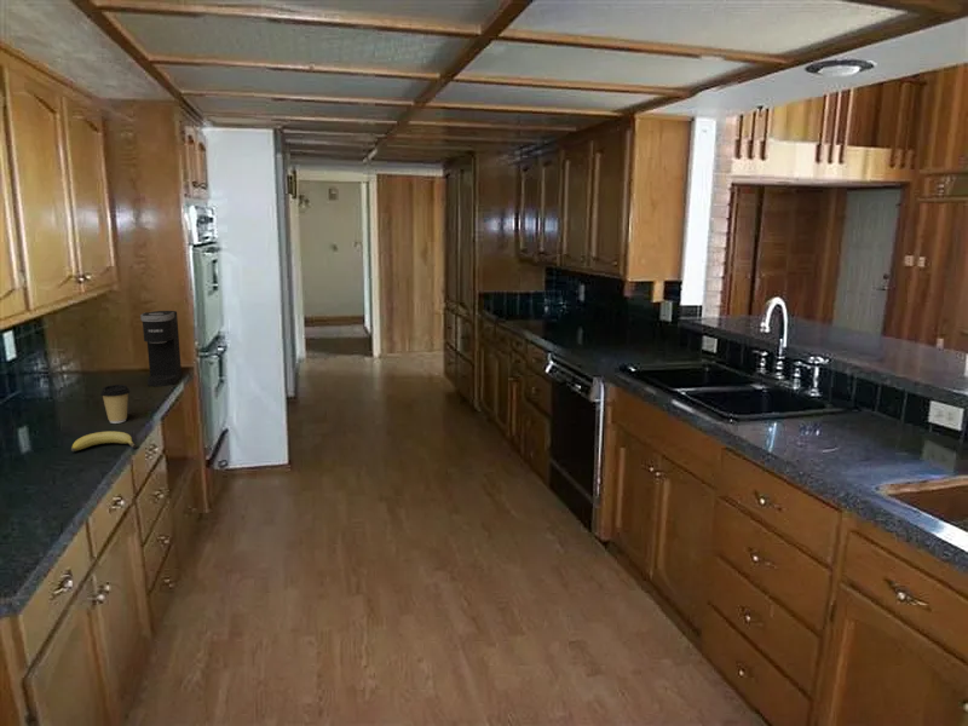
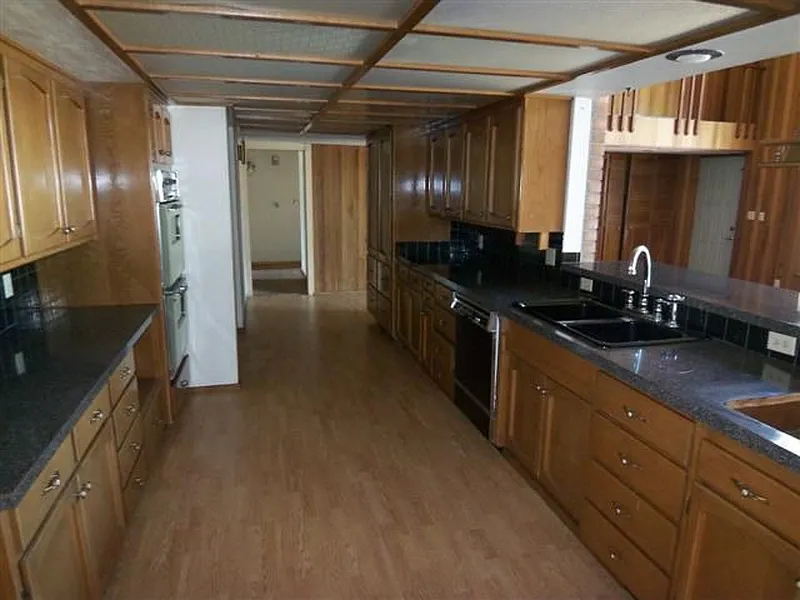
- coffee maker (162, 346)
- coffee cup (116, 404)
- fruit (105, 440)
